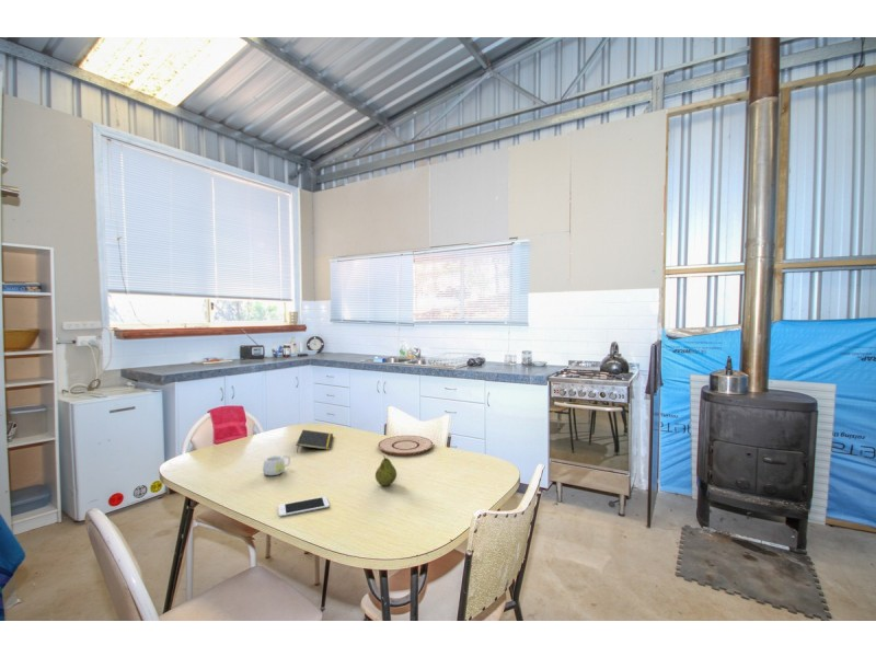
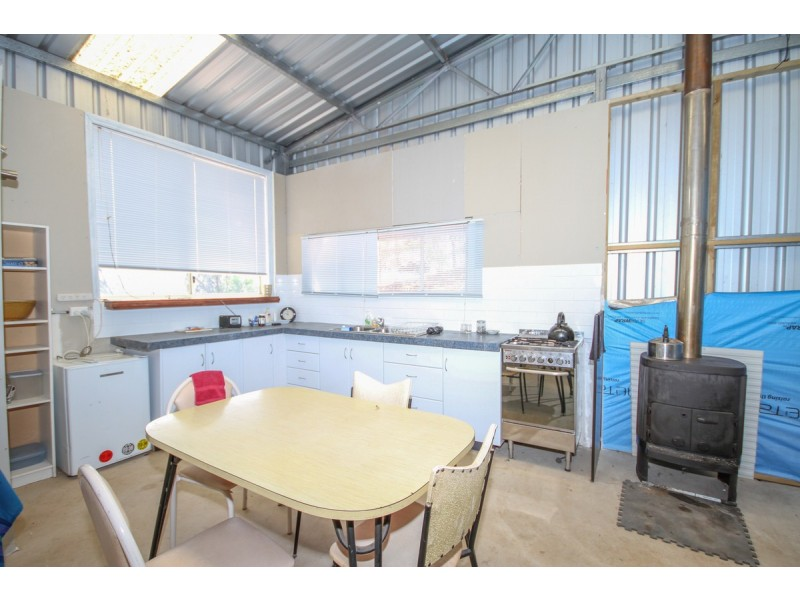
- mug (277, 464)
- notepad (315, 439)
- plate (405, 445)
- fruit (385, 469)
- cell phone (303, 506)
